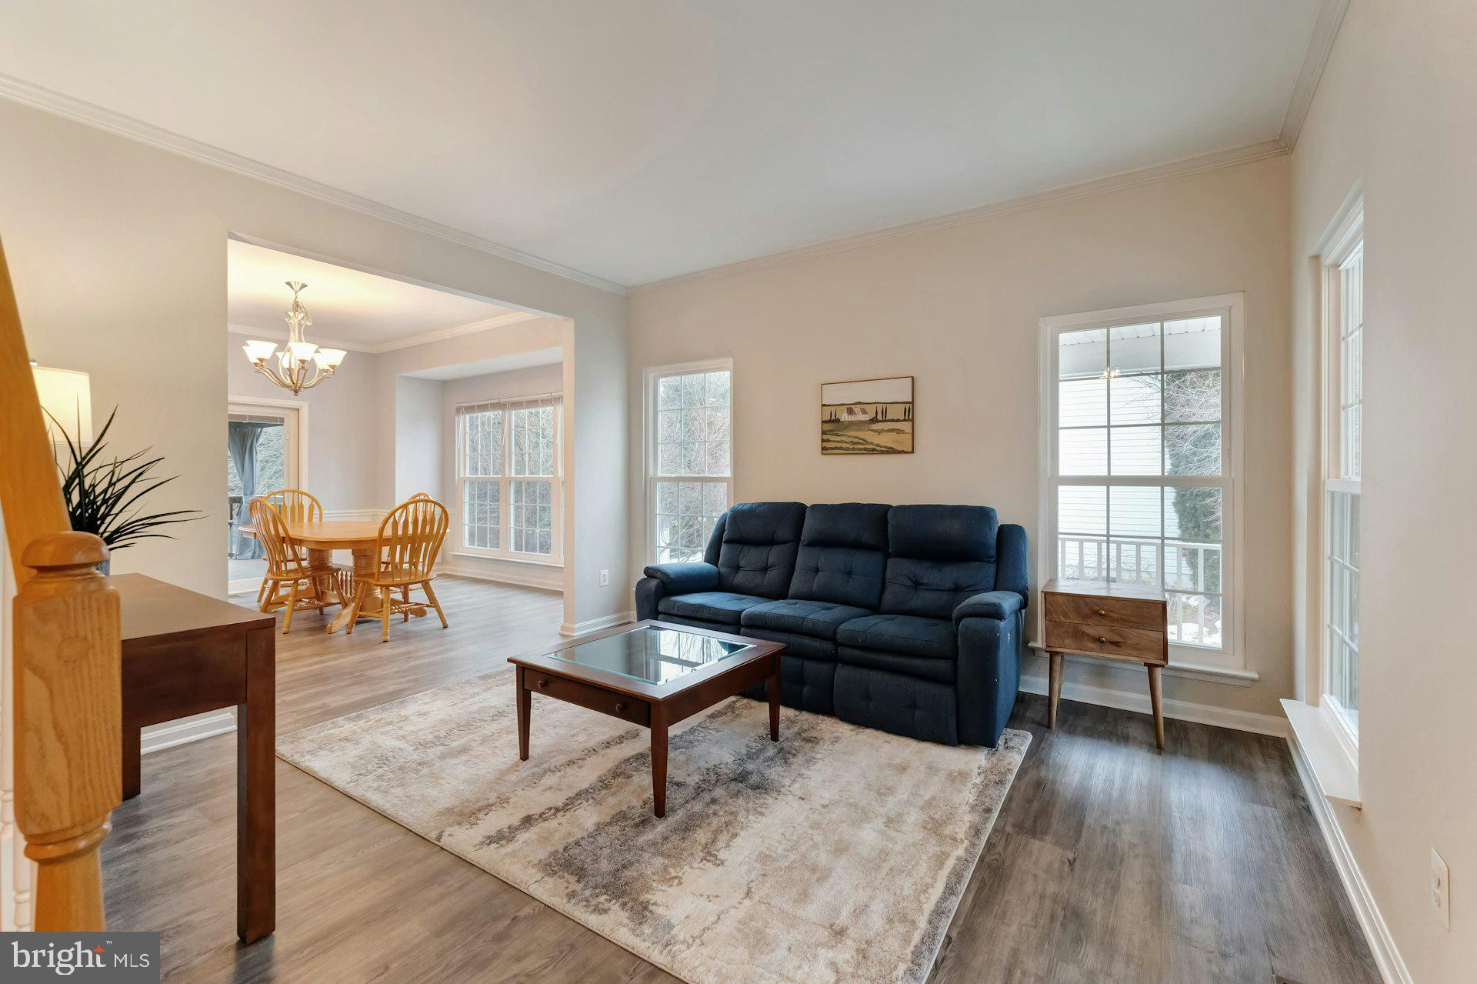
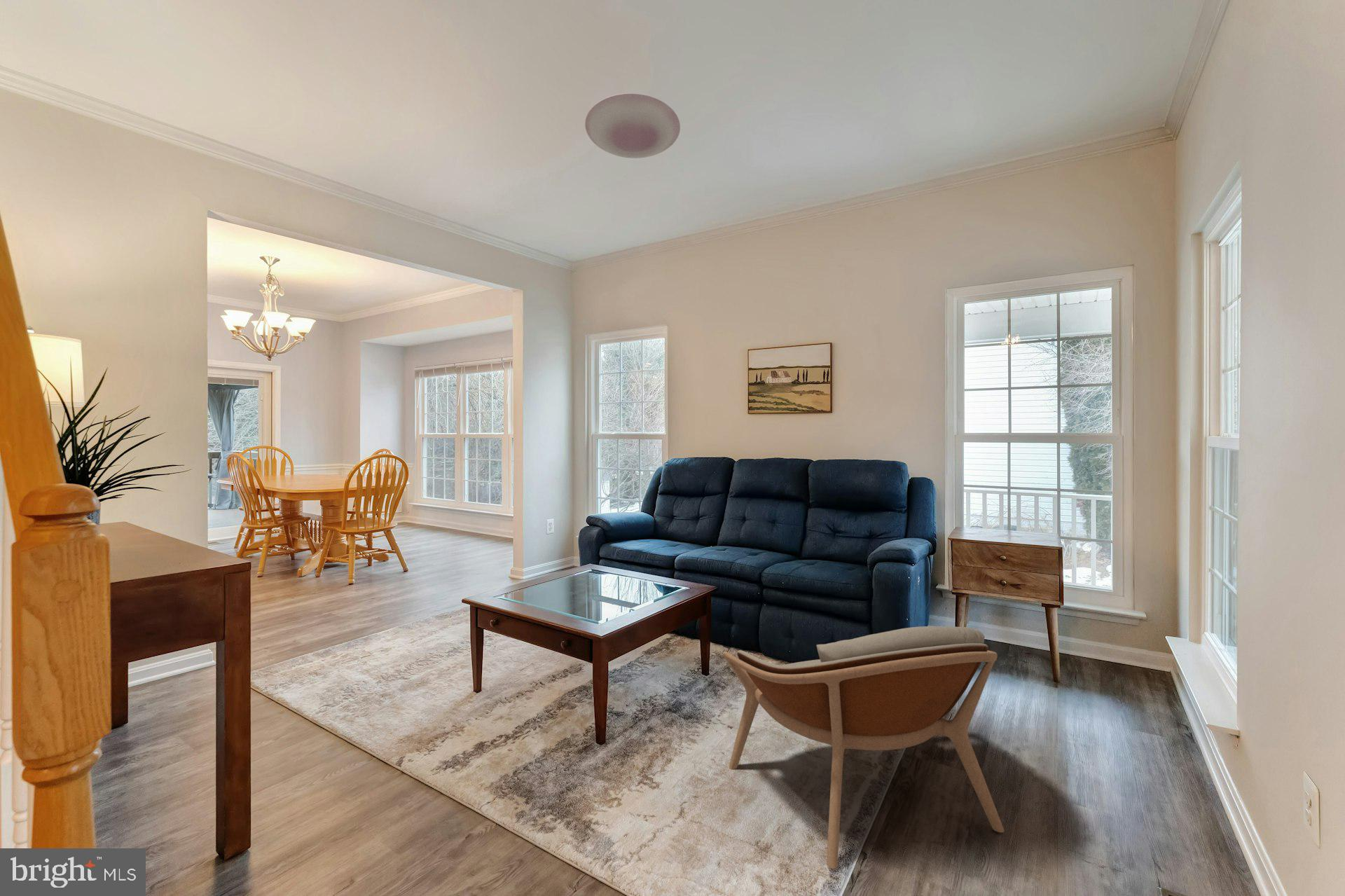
+ ceiling light (633, 134)
+ armchair (870, 701)
